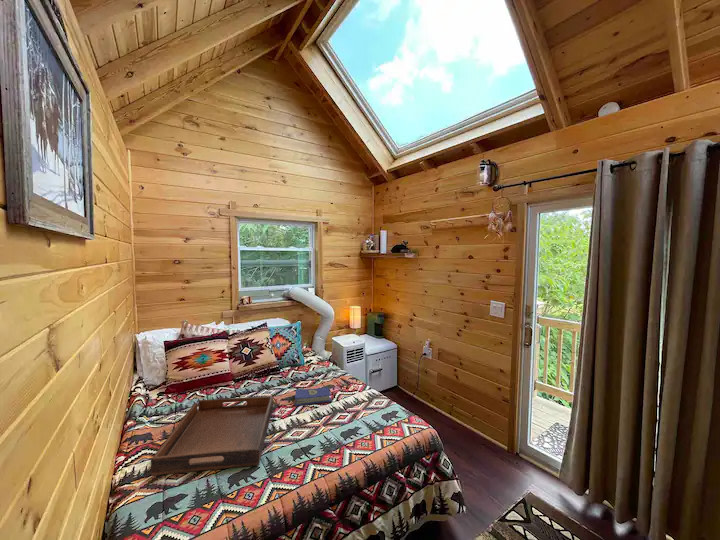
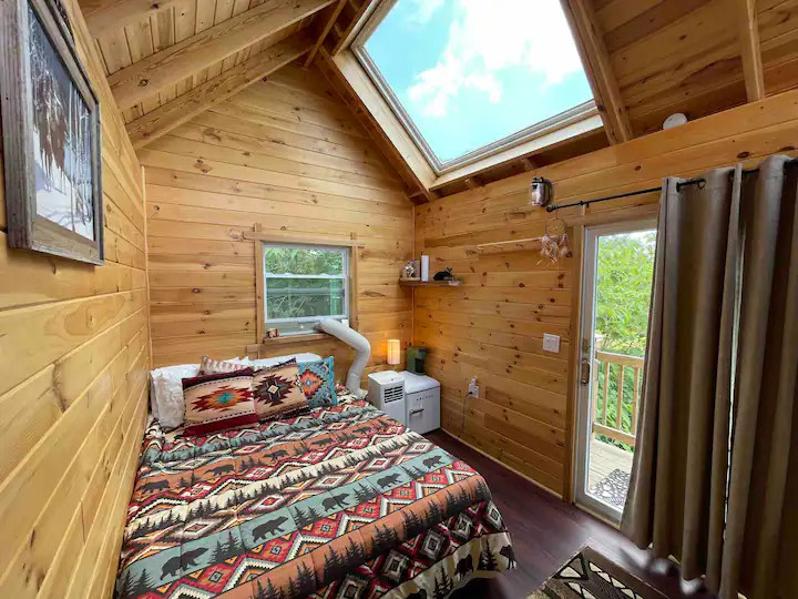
- serving tray (223, 428)
- hardcover book (312, 394)
